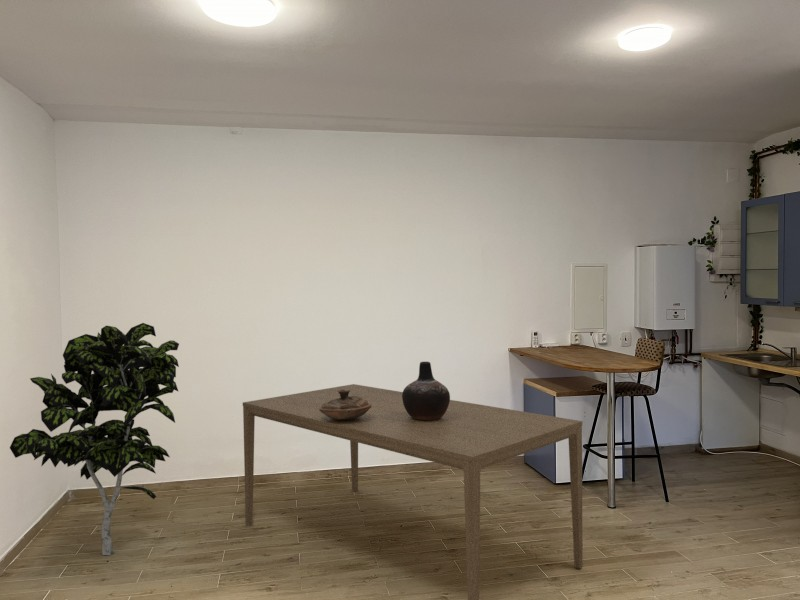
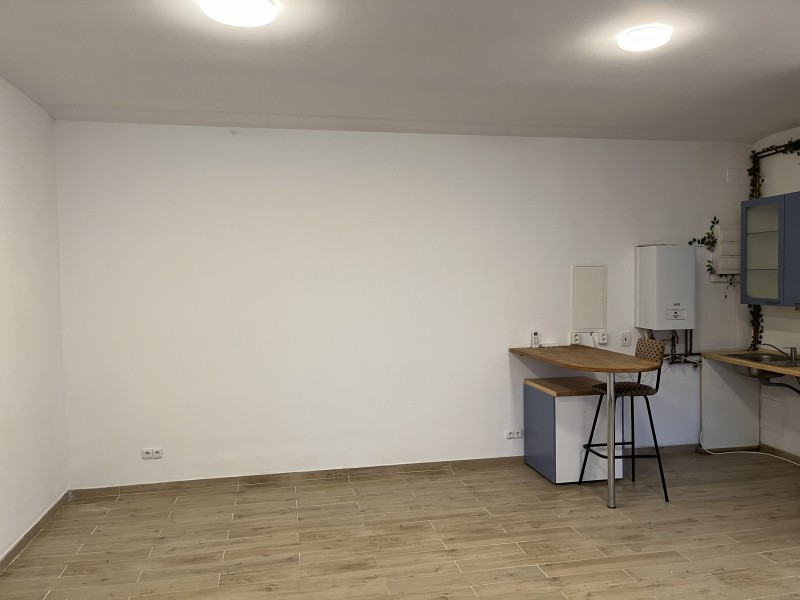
- dining table (405, 454)
- indoor plant (100, 436)
- decorative bowl (345, 403)
- vase (426, 389)
